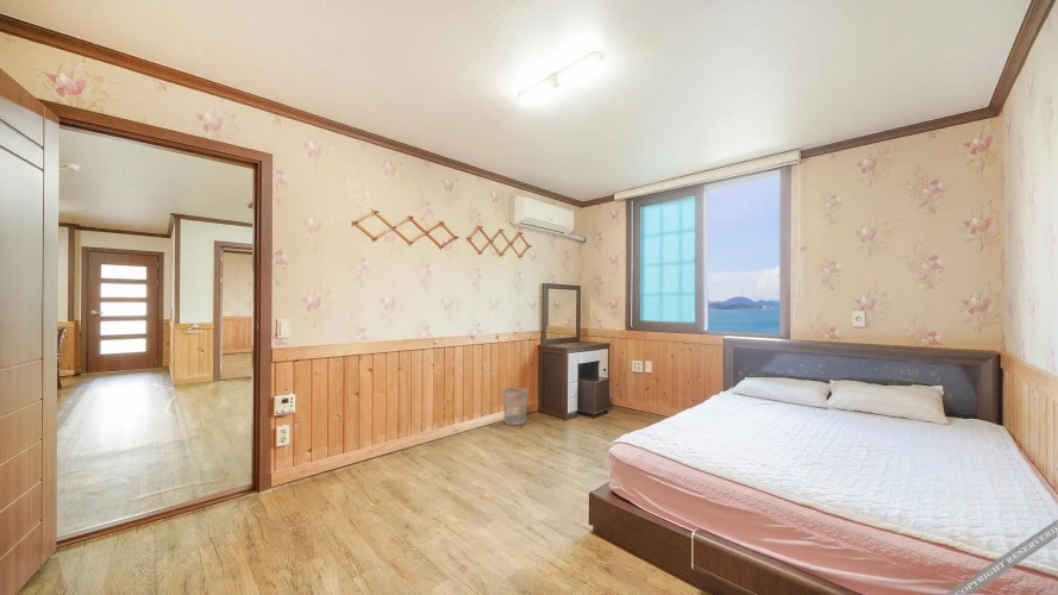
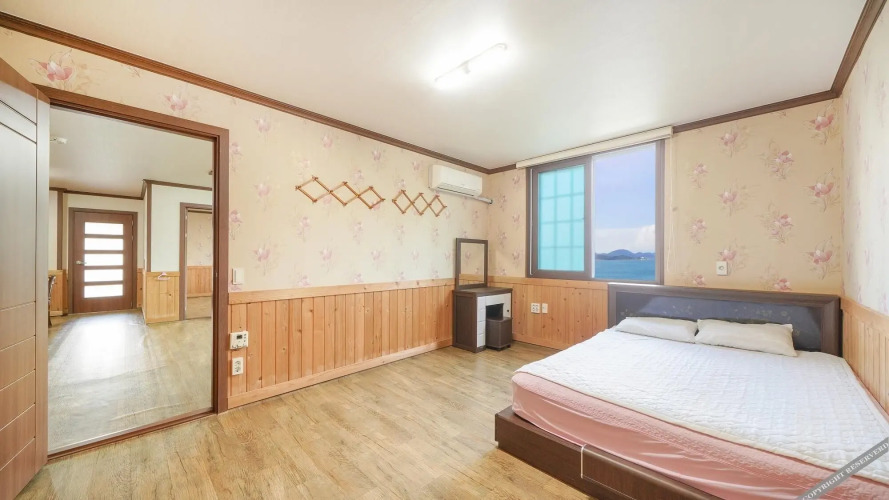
- wastebasket (514, 406)
